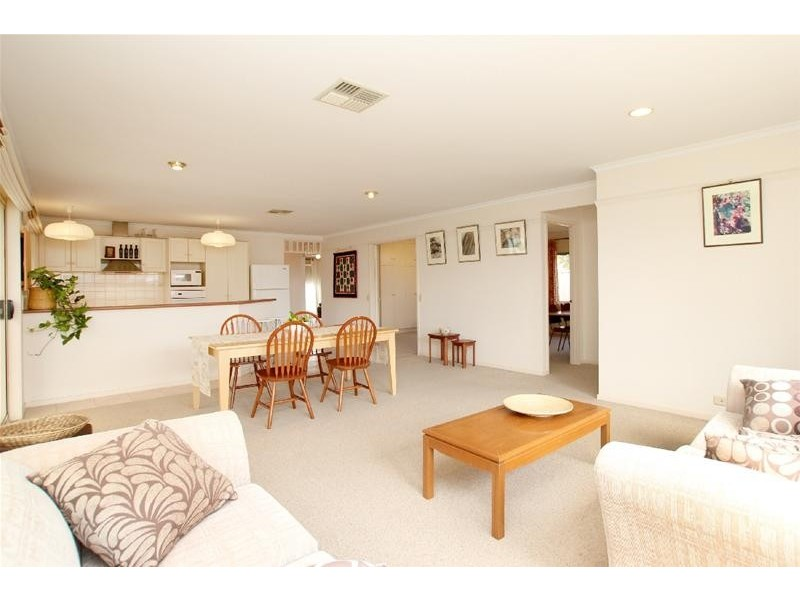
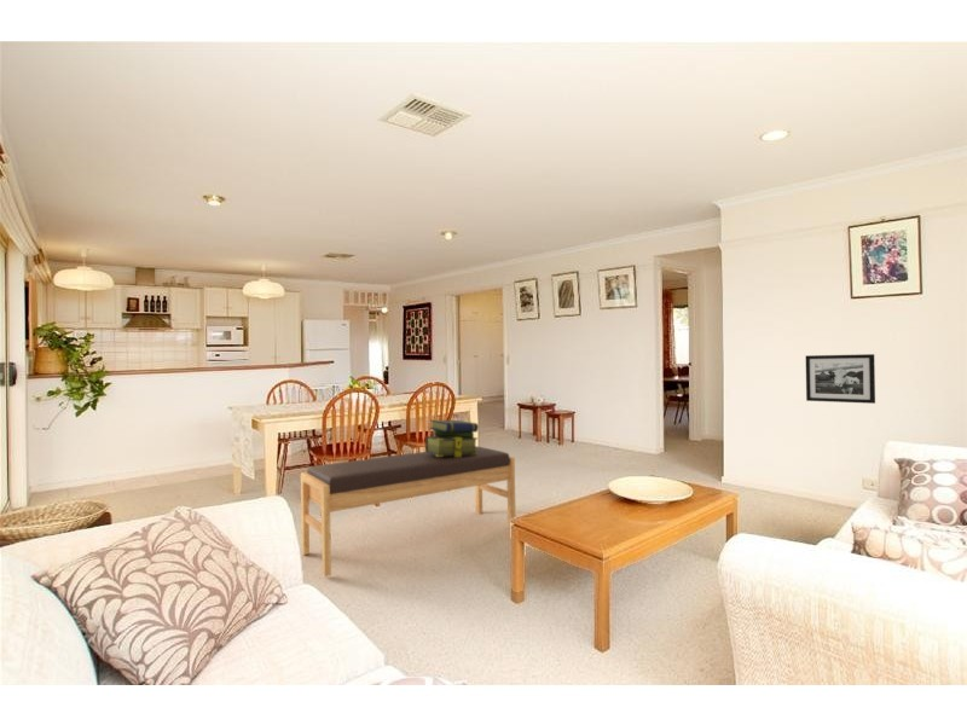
+ stack of books (452, 436)
+ bench (412, 497)
+ picture frame (839, 378)
